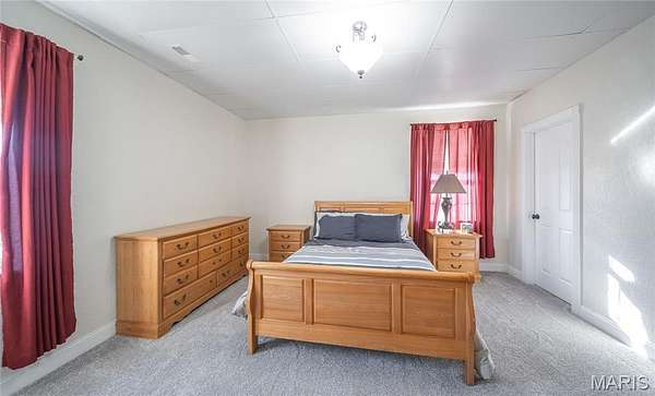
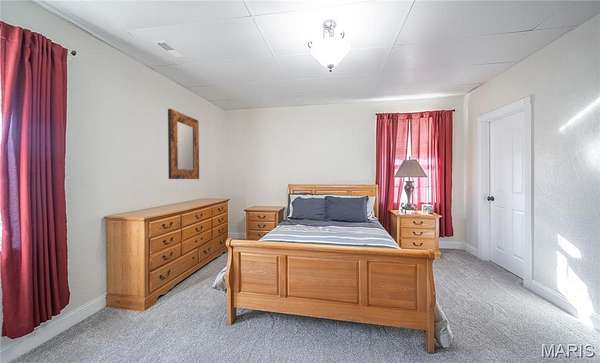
+ home mirror (185, 147)
